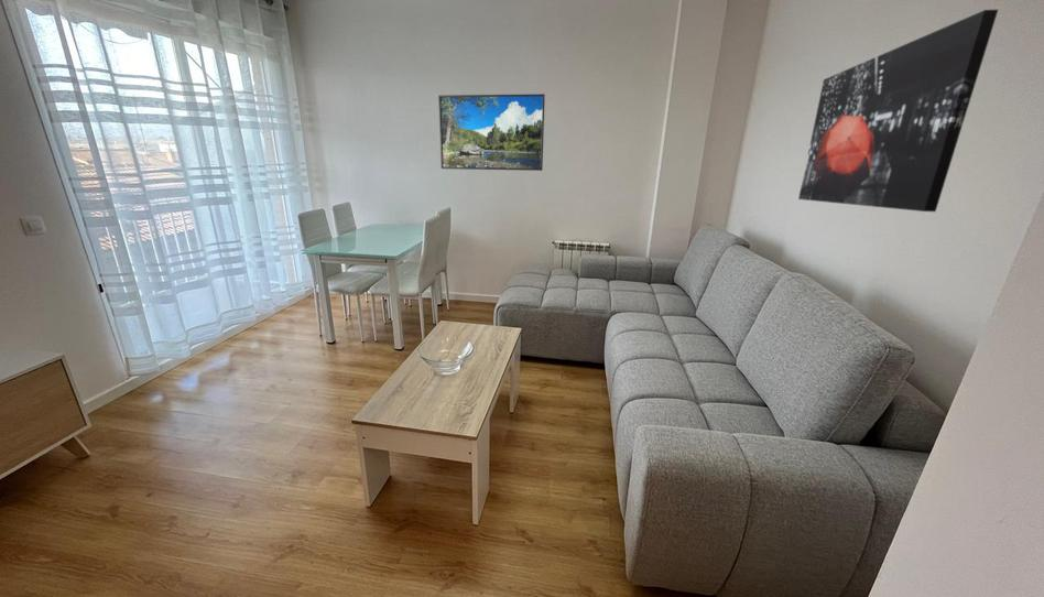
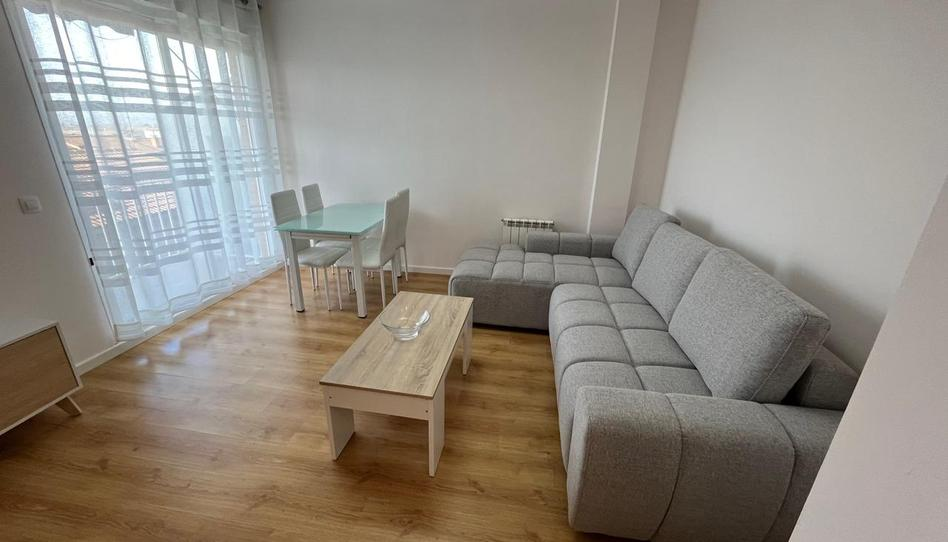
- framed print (490, 132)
- wall art (868, 132)
